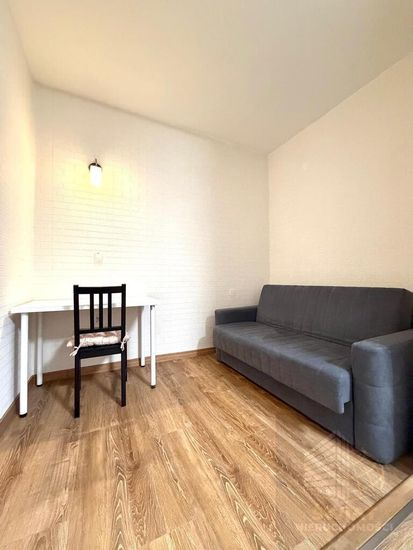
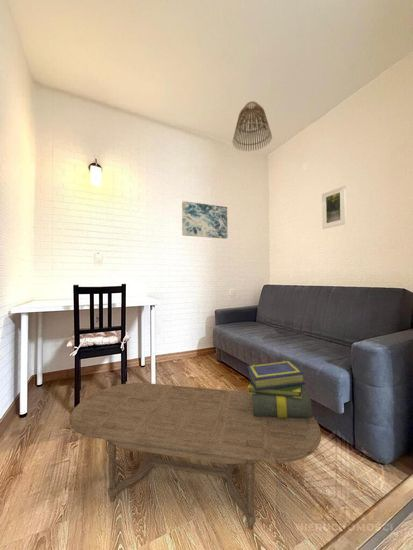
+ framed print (333, 208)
+ lamp shade (251, 123)
+ wall art (205, 220)
+ stack of books (276, 387)
+ coffee table (189, 442)
